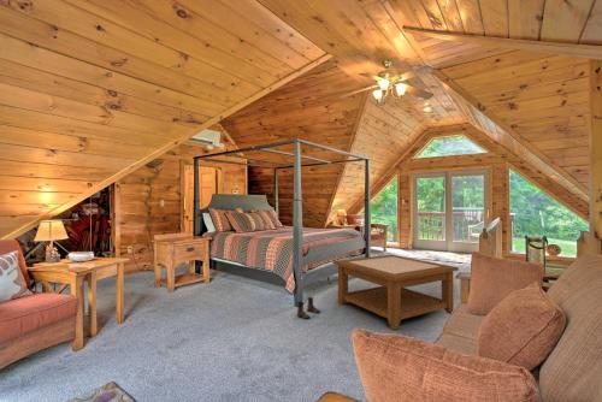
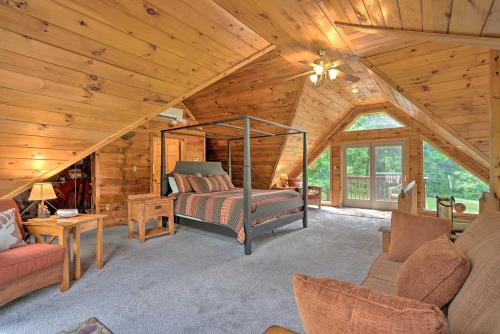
- coffee table (393, 285)
- boots (308, 307)
